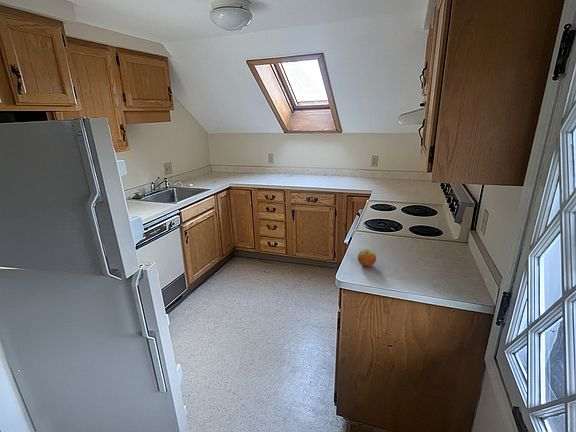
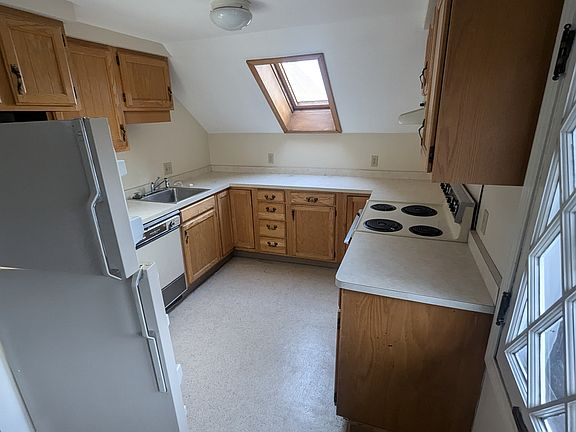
- apple (366, 257)
